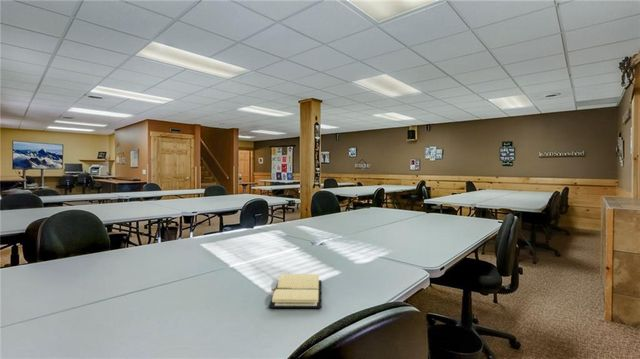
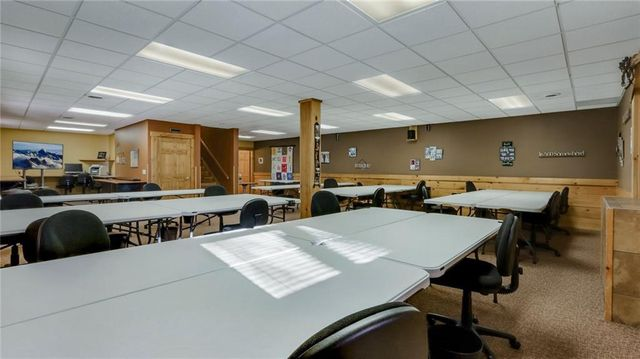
- book (296, 288)
